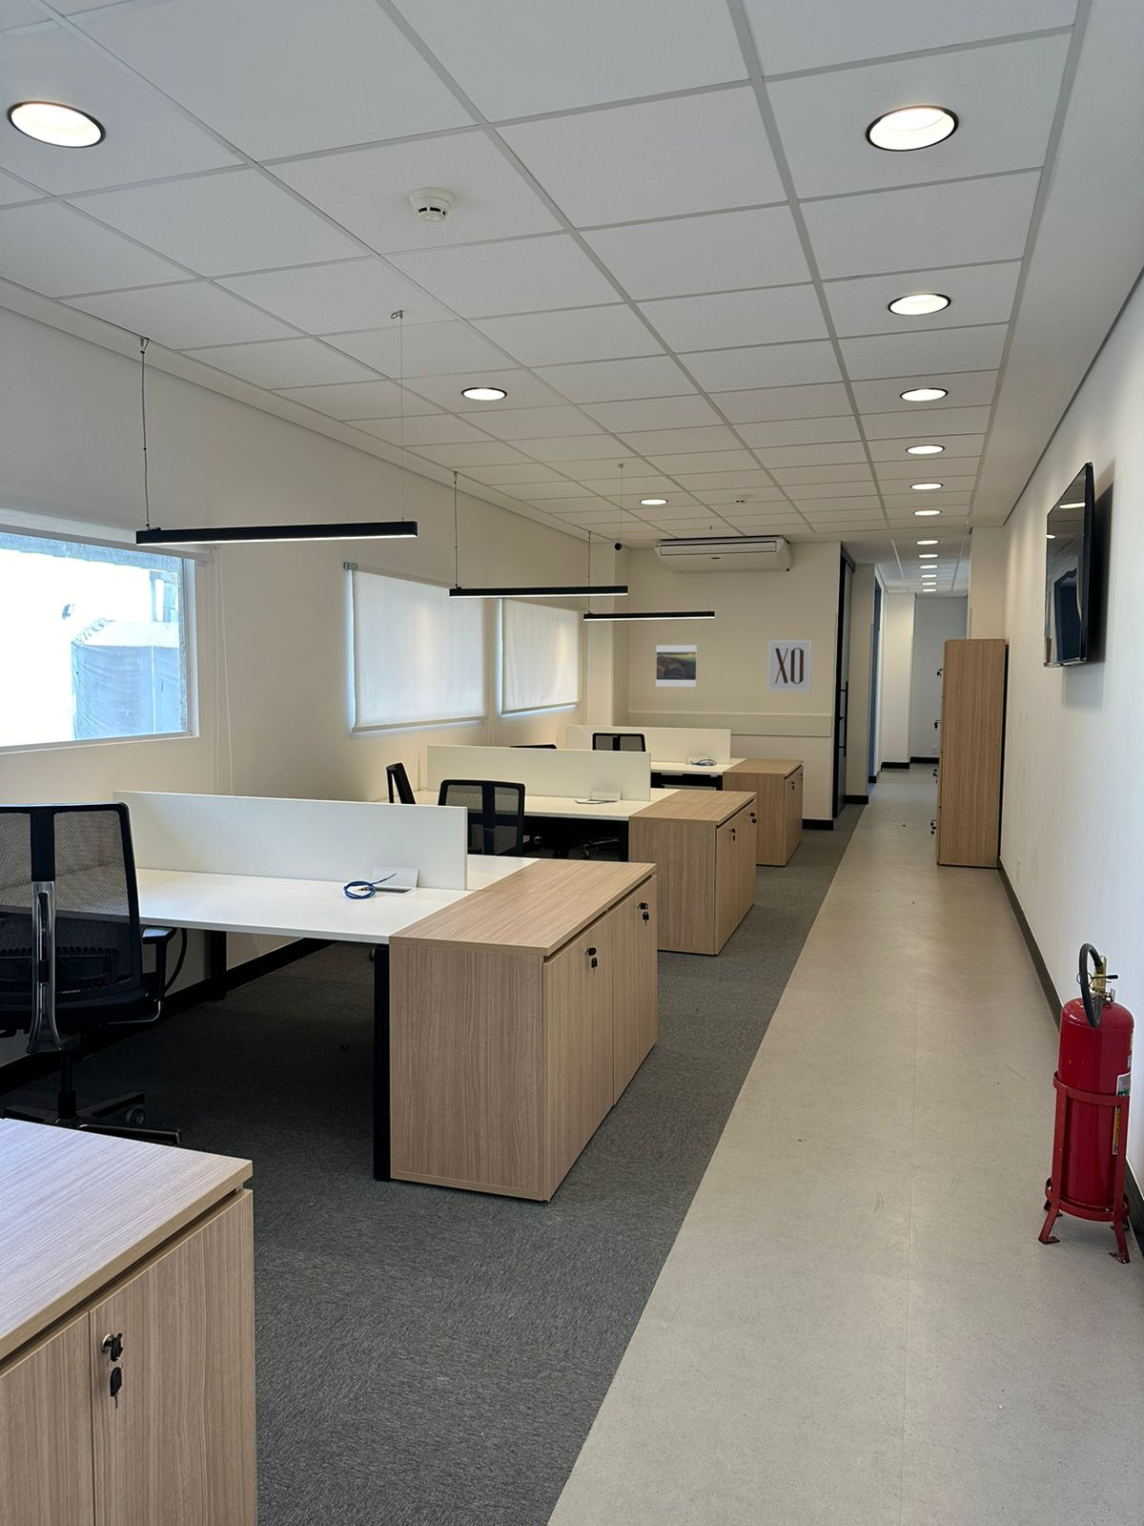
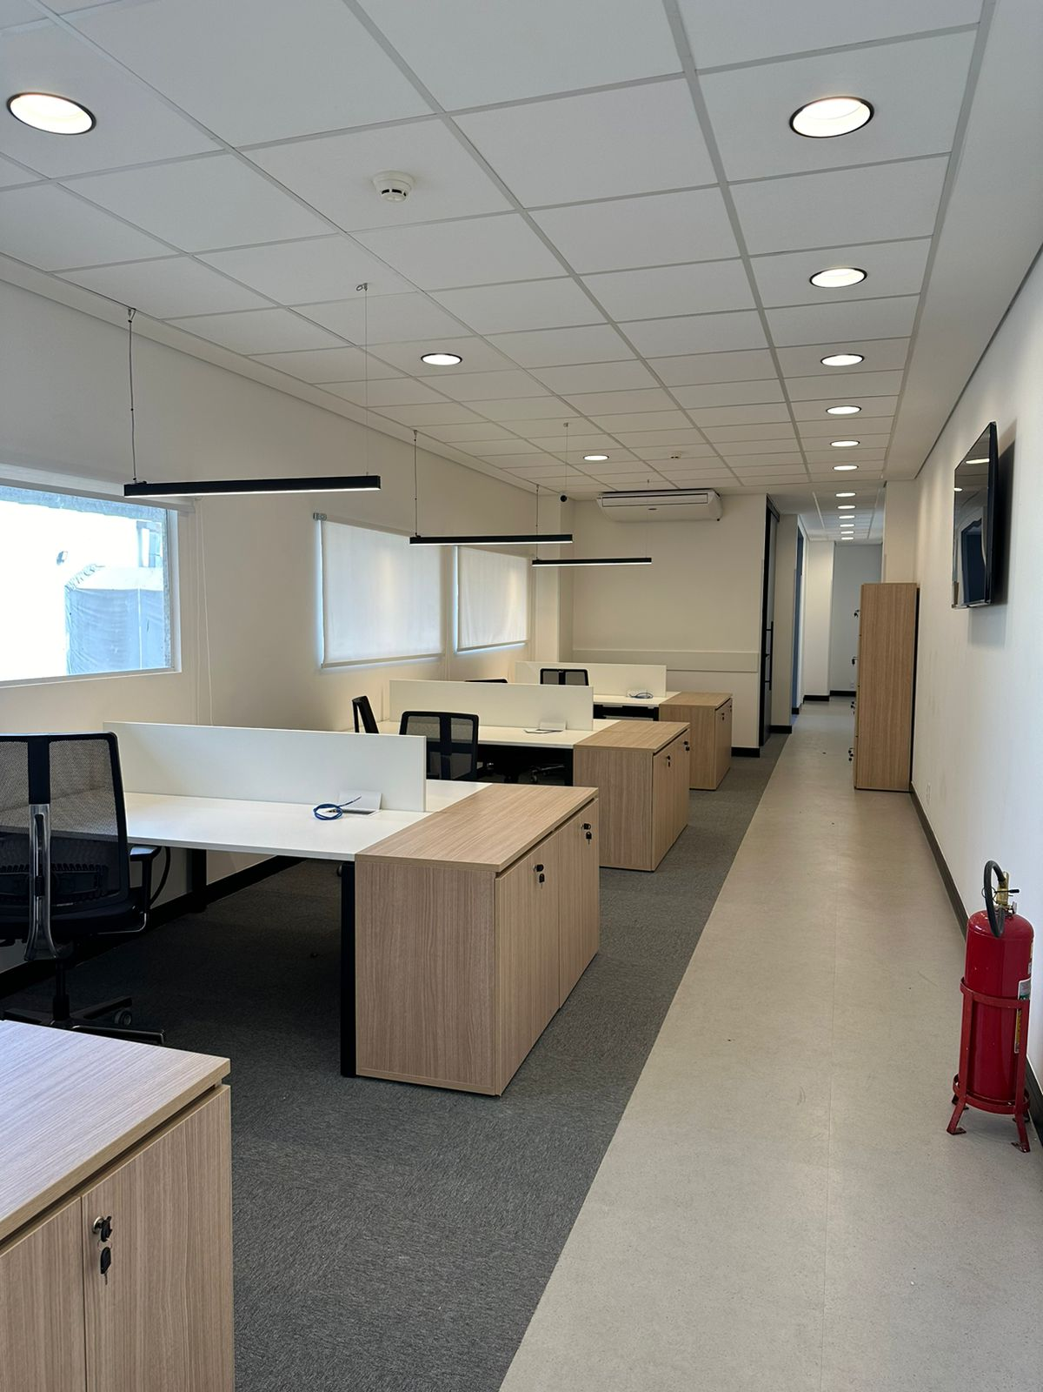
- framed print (675, 666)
- wall art (790, 666)
